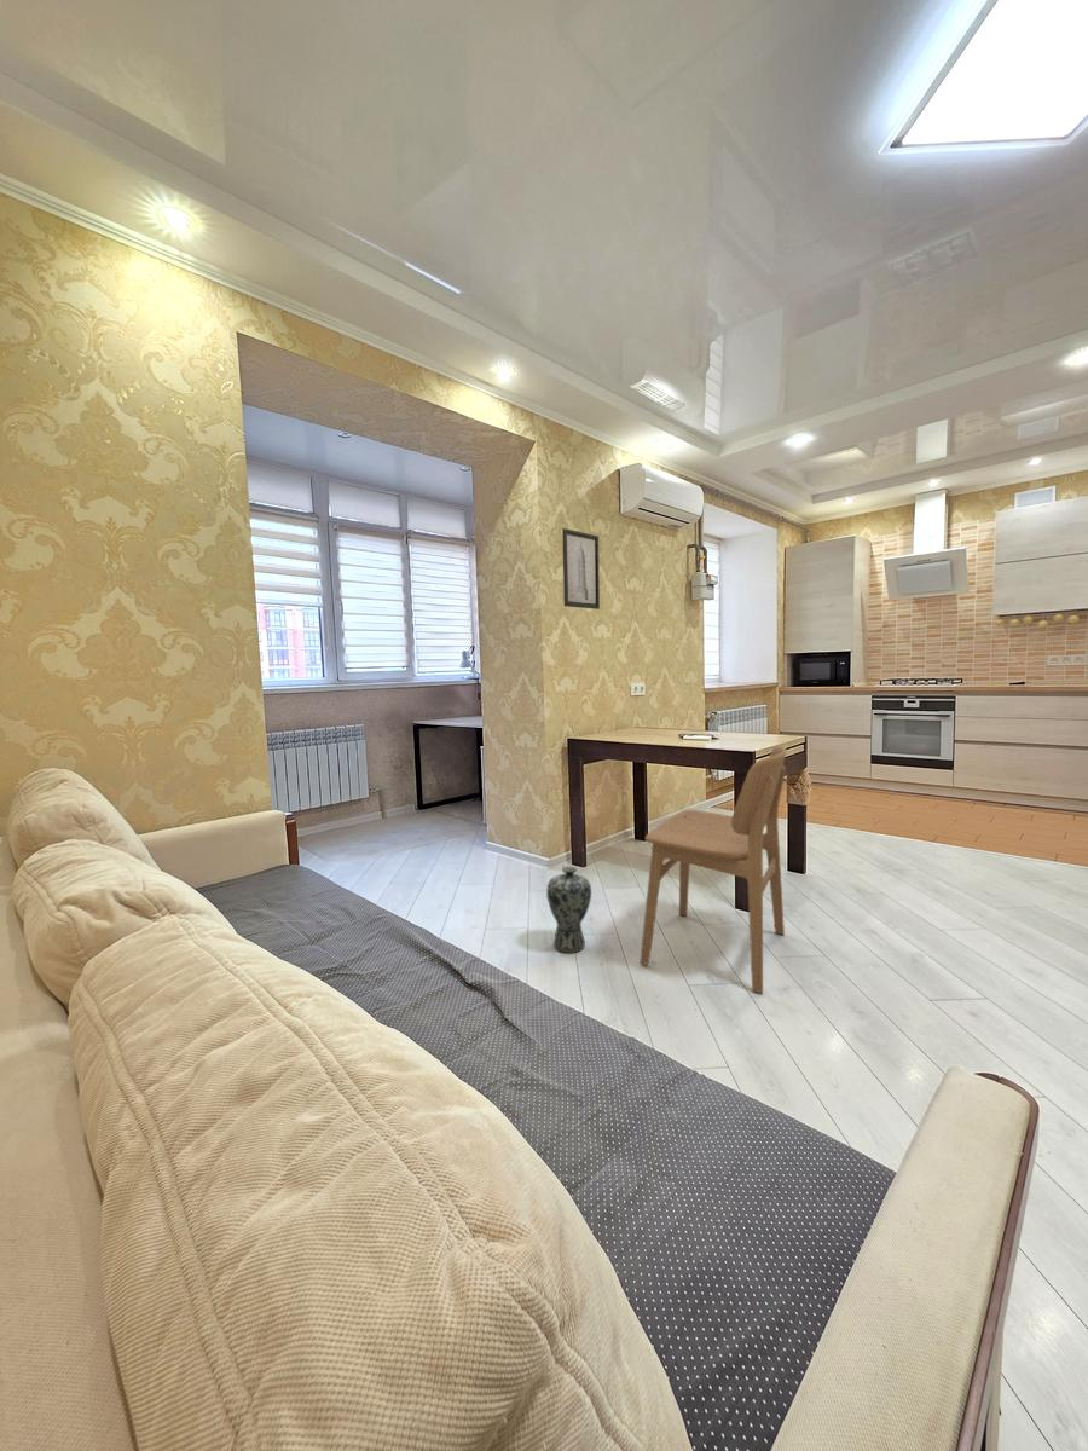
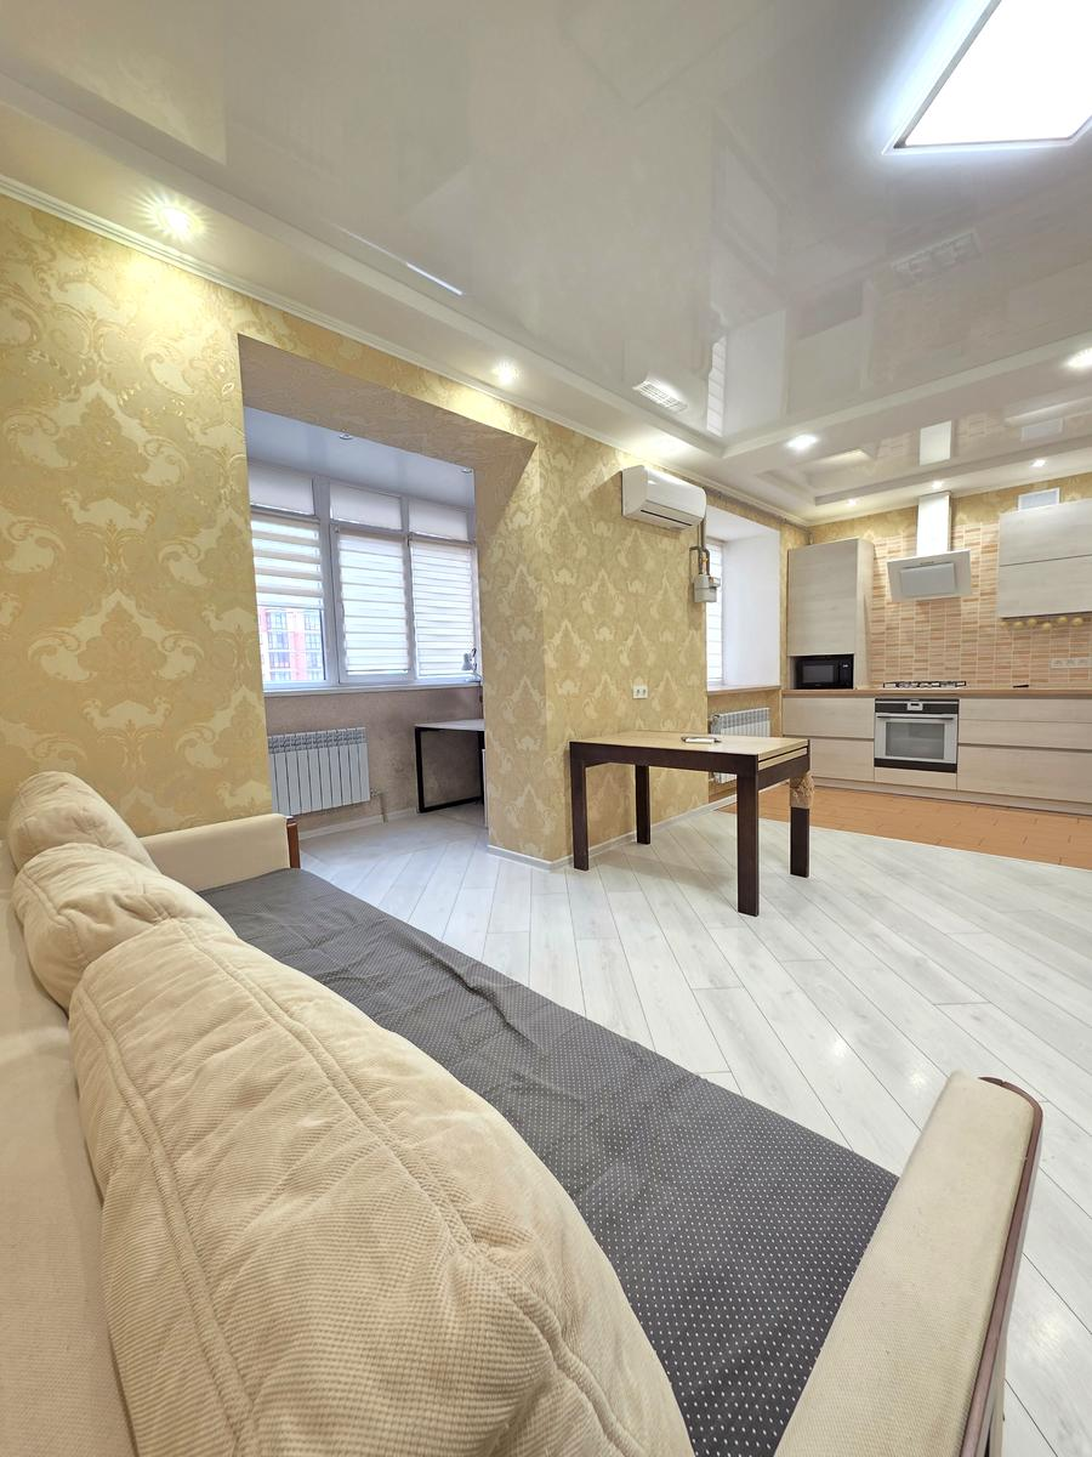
- dining chair (716, 850)
- wall art (581, 570)
- vase (568, 907)
